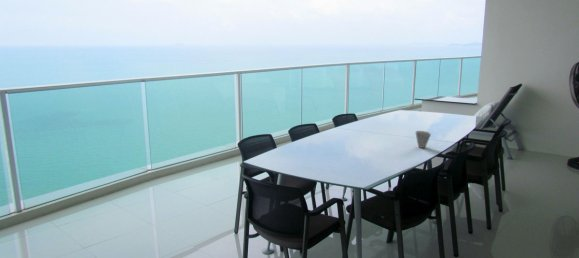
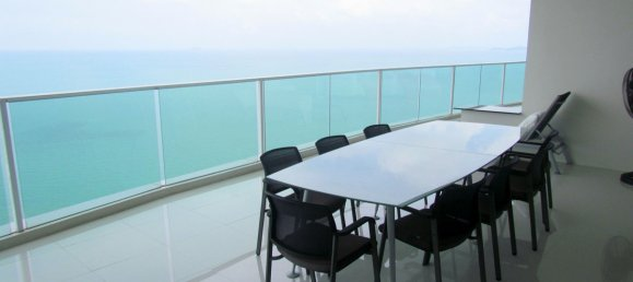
- cup (422, 139)
